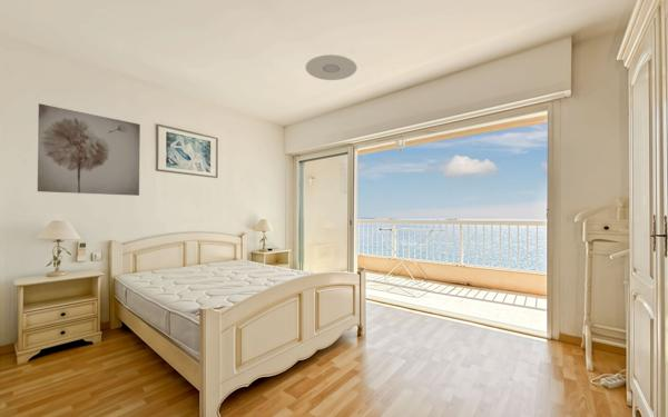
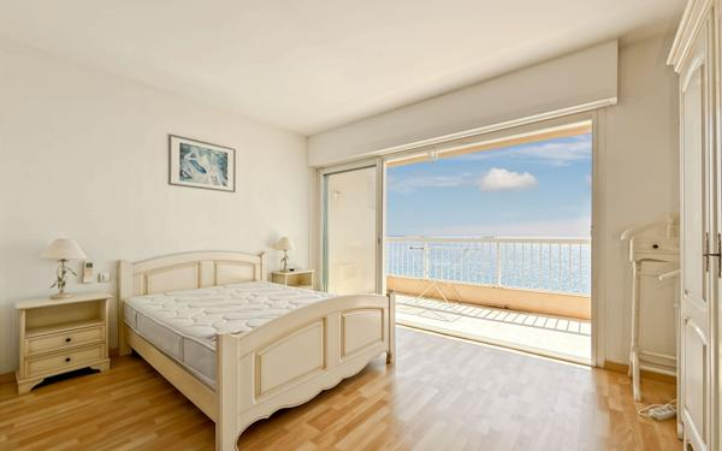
- wall art (94, 153)
- ceiling light (331, 68)
